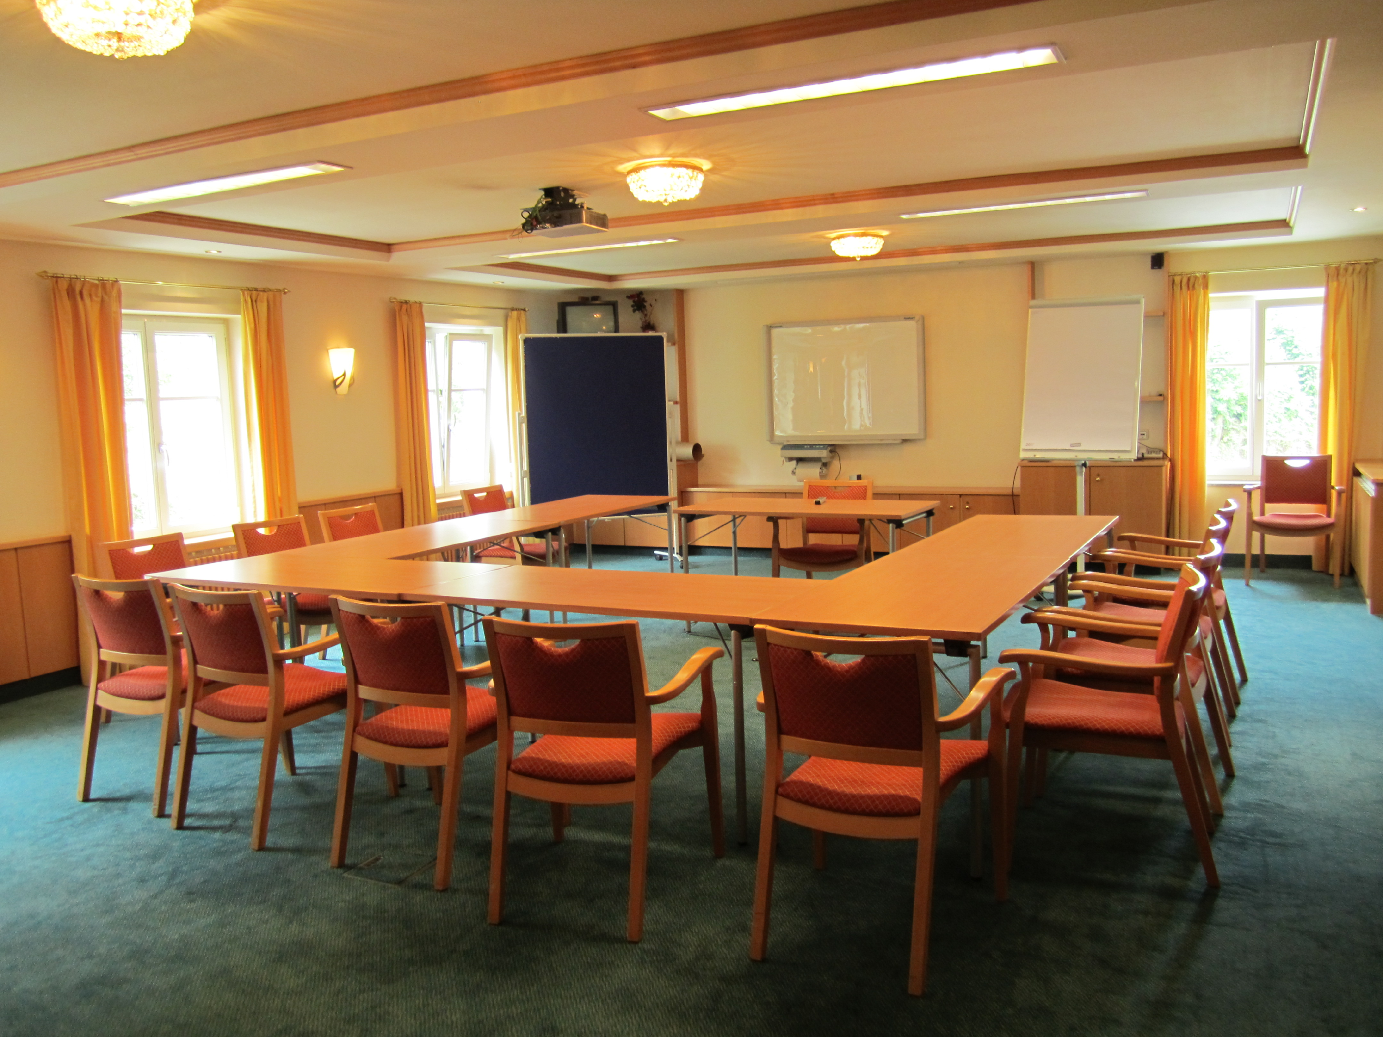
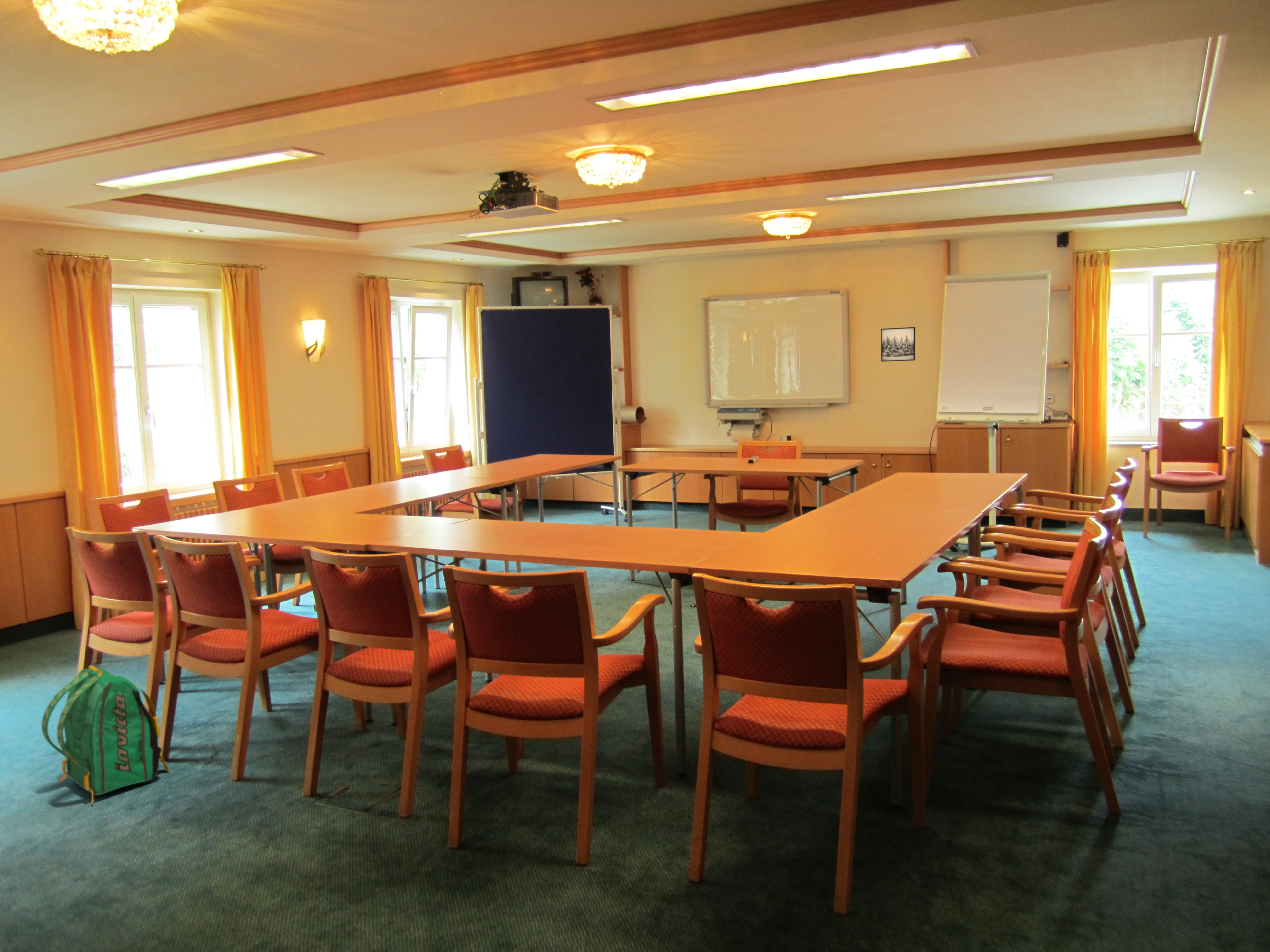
+ backpack (105, 723)
+ wall art (898, 344)
